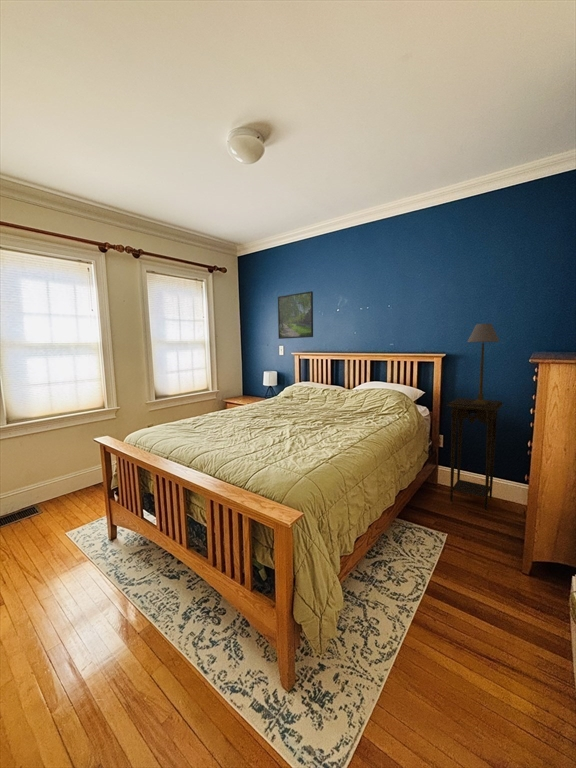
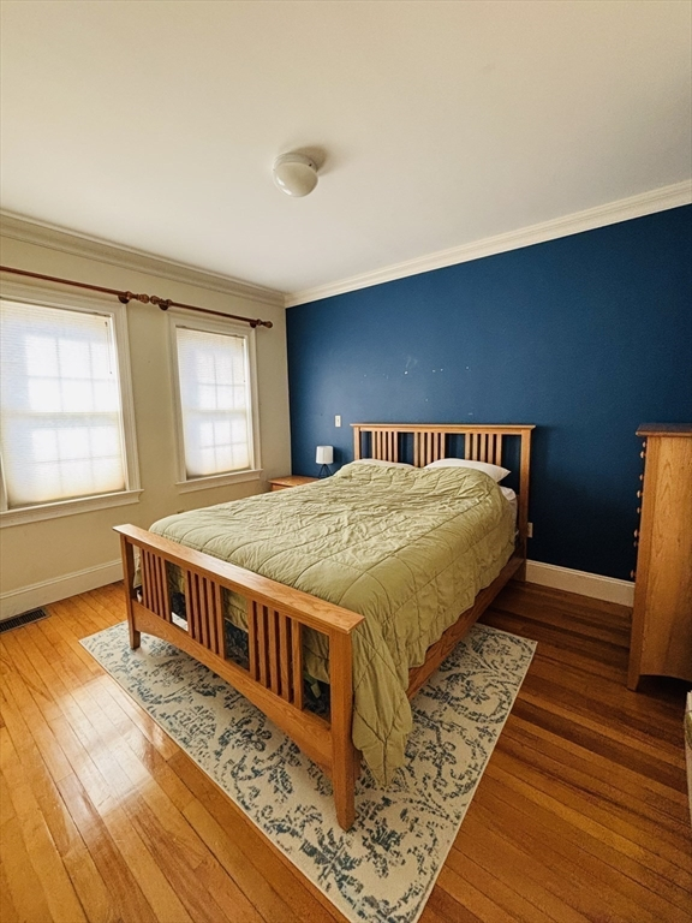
- pedestal table (461, 447)
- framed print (294, 316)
- table lamp (482, 363)
